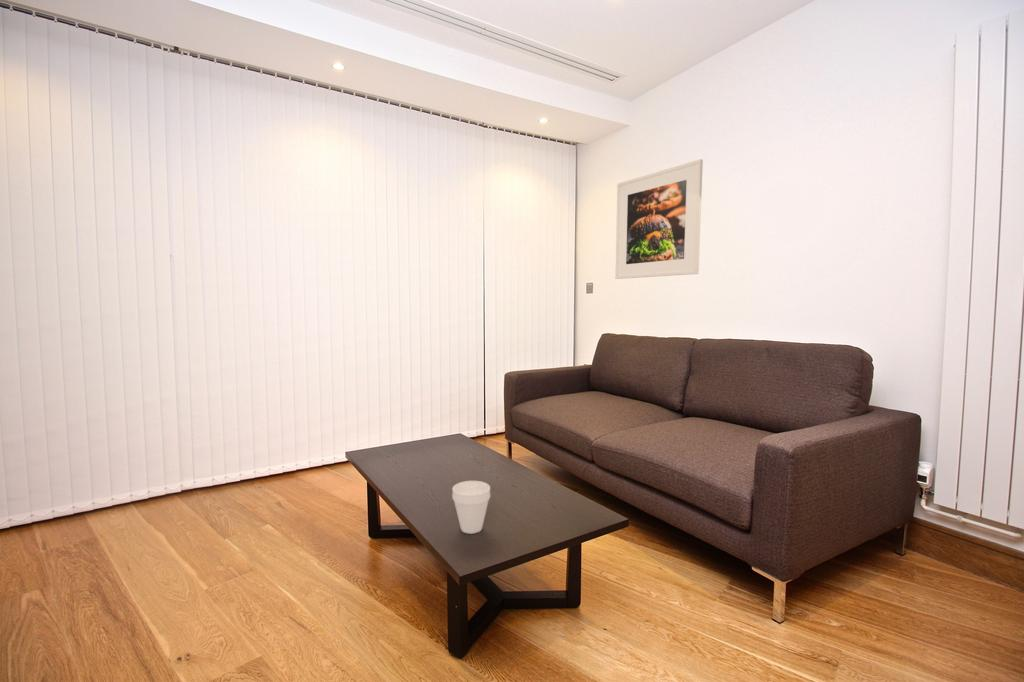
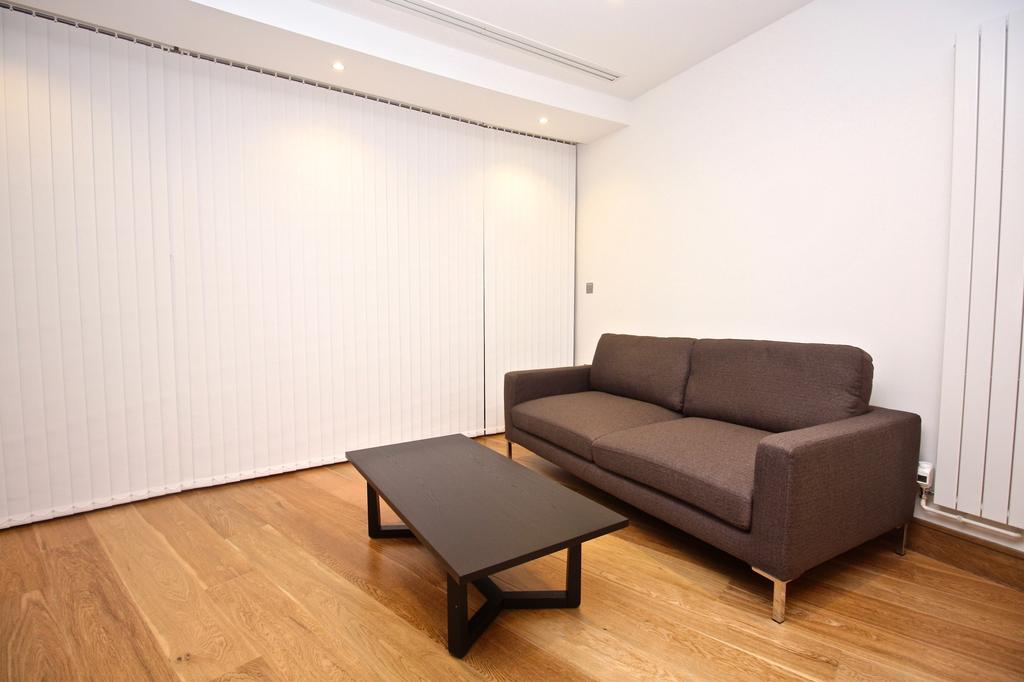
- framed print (654, 225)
- cup (471, 508)
